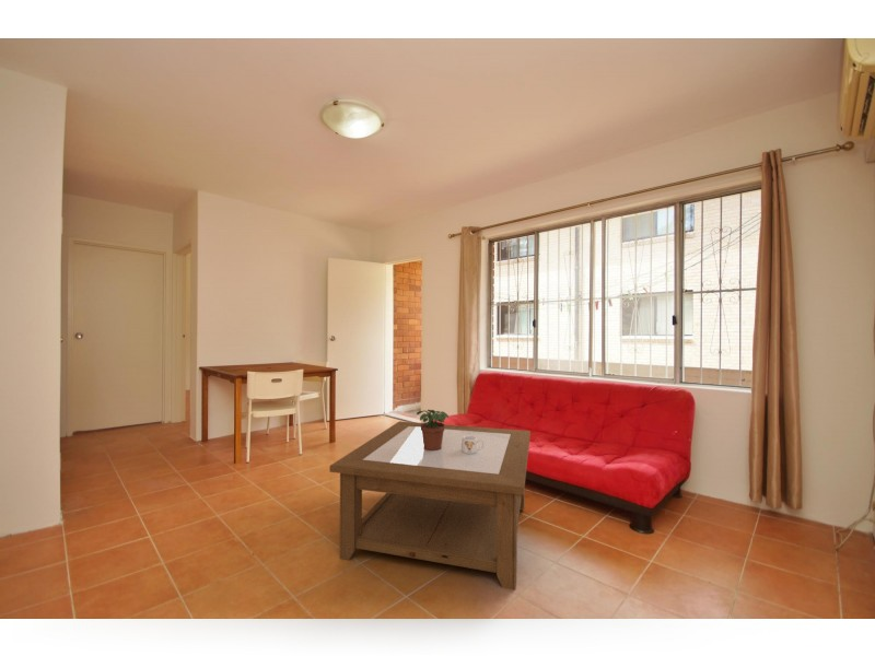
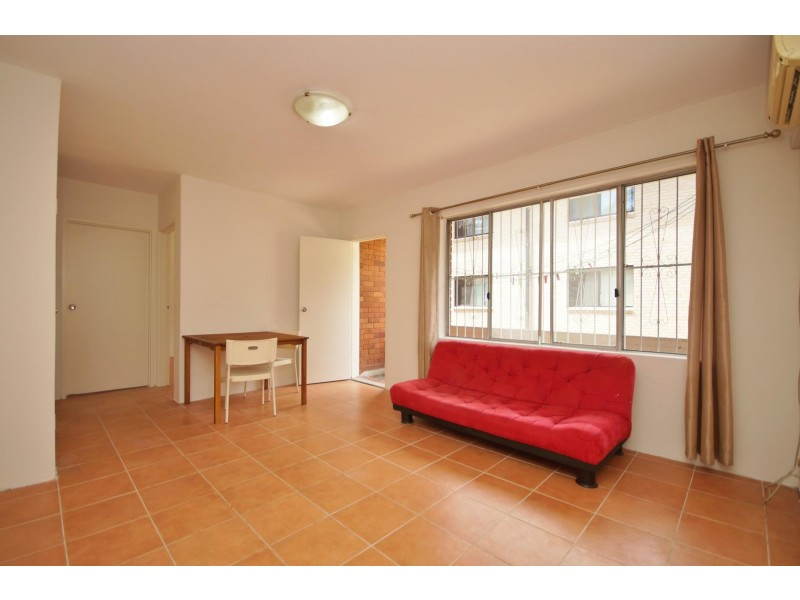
- potted plant (431, 429)
- mug (472, 444)
- coffee table (444, 488)
